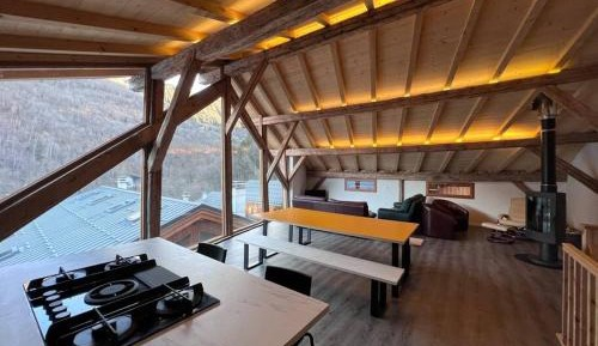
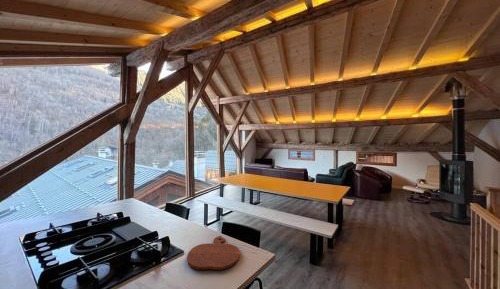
+ cutting board (215, 250)
